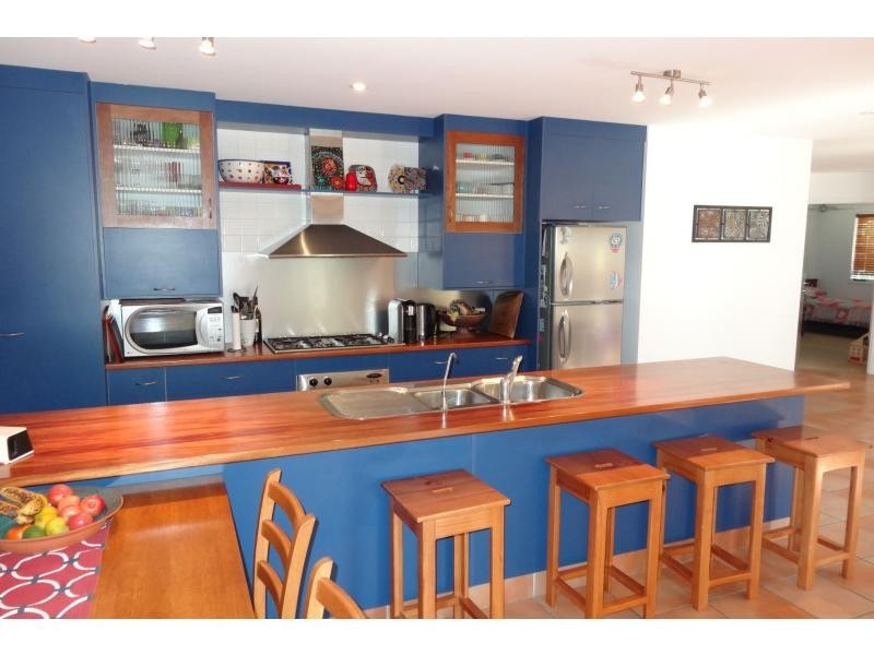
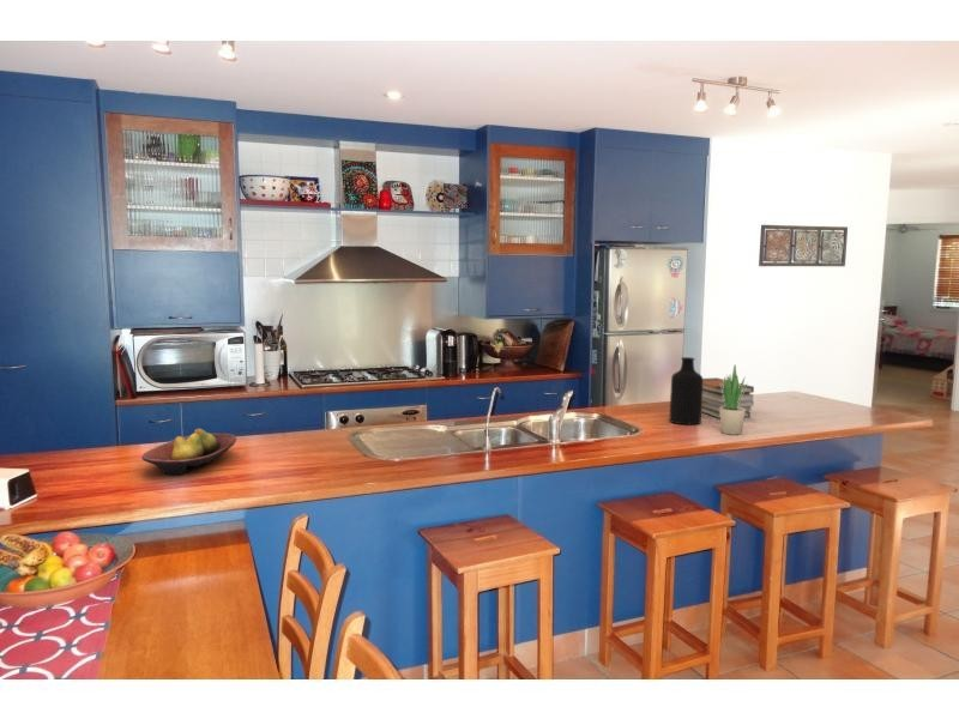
+ bottle (686, 389)
+ book stack (719, 397)
+ fruit bowl (191, 447)
+ potted plant (731, 398)
